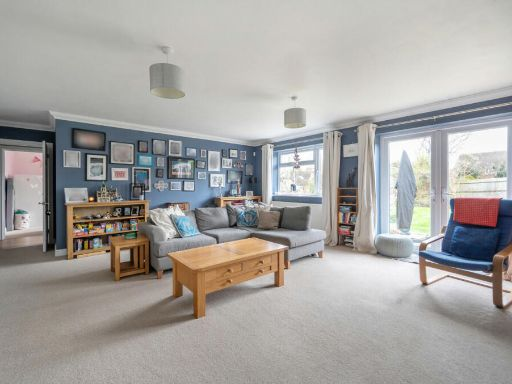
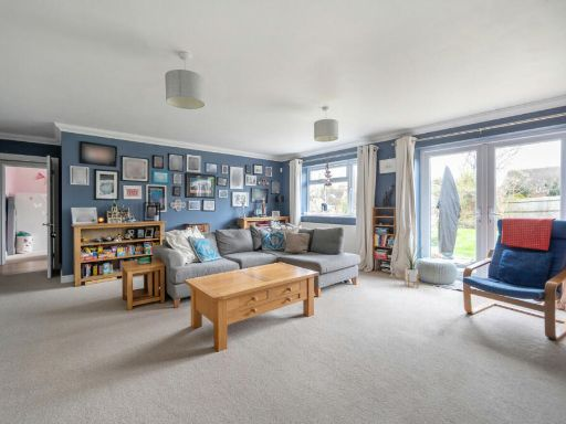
+ house plant (411, 263)
